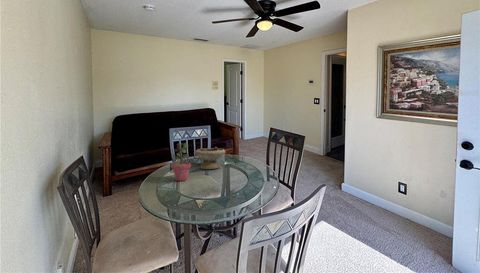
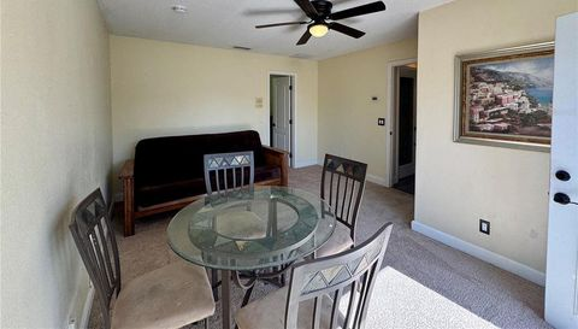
- bowl (210, 157)
- potted plant (181, 161)
